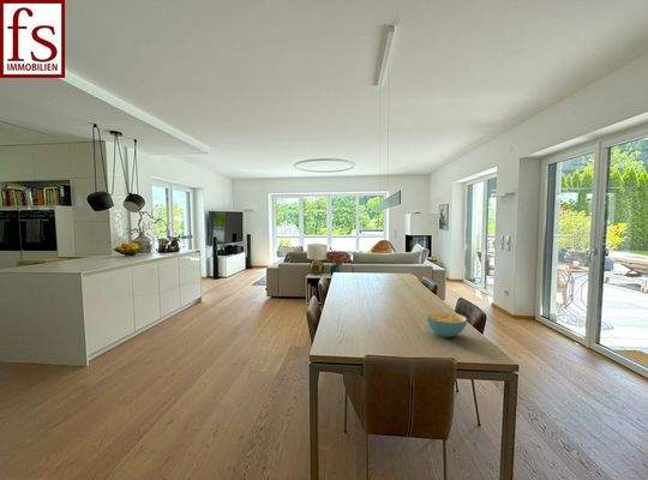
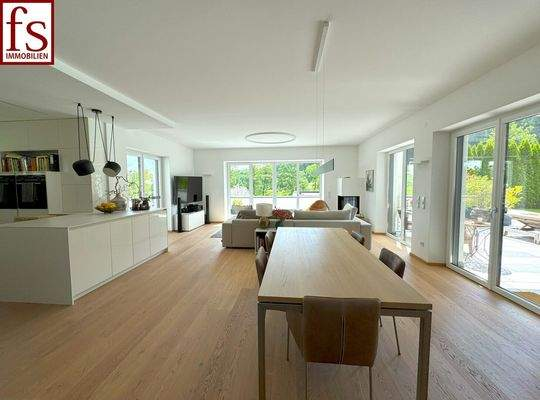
- cereal bowl (445, 325)
